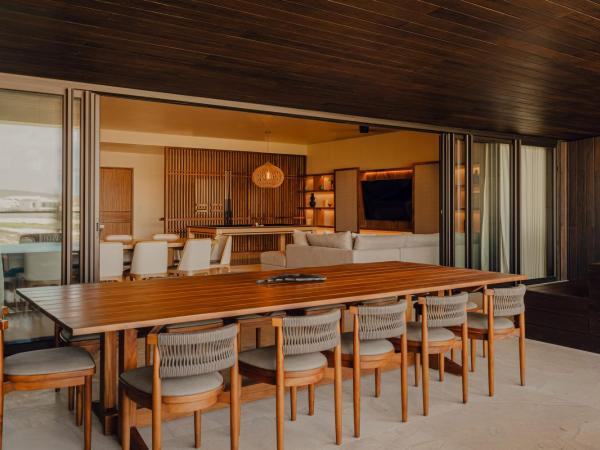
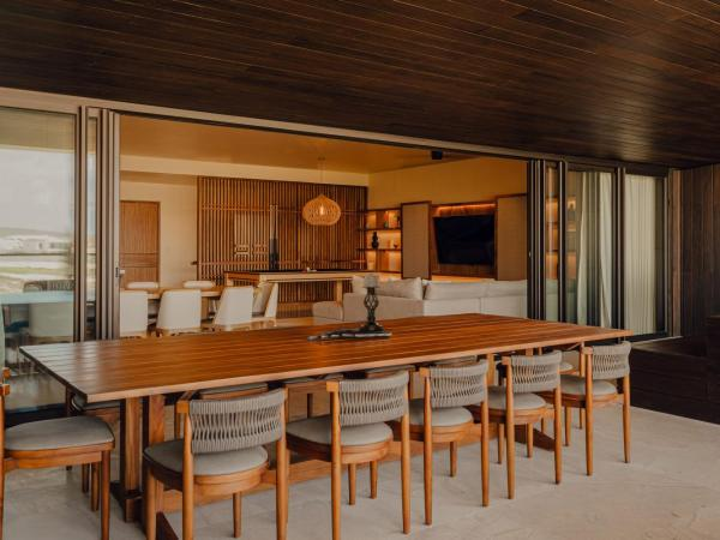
+ candle holder (370, 301)
